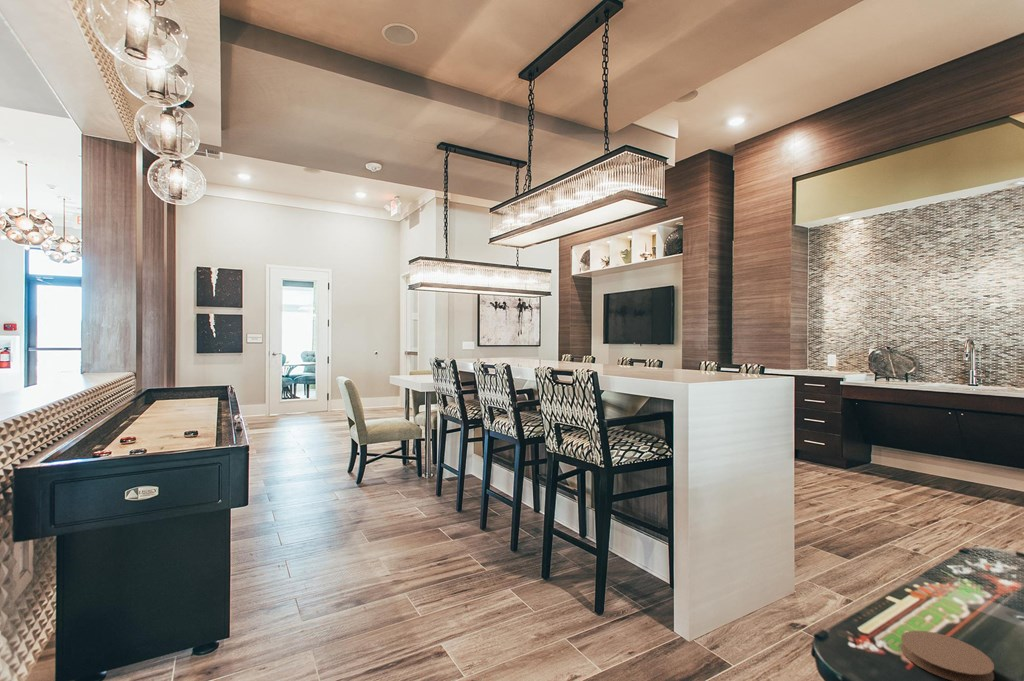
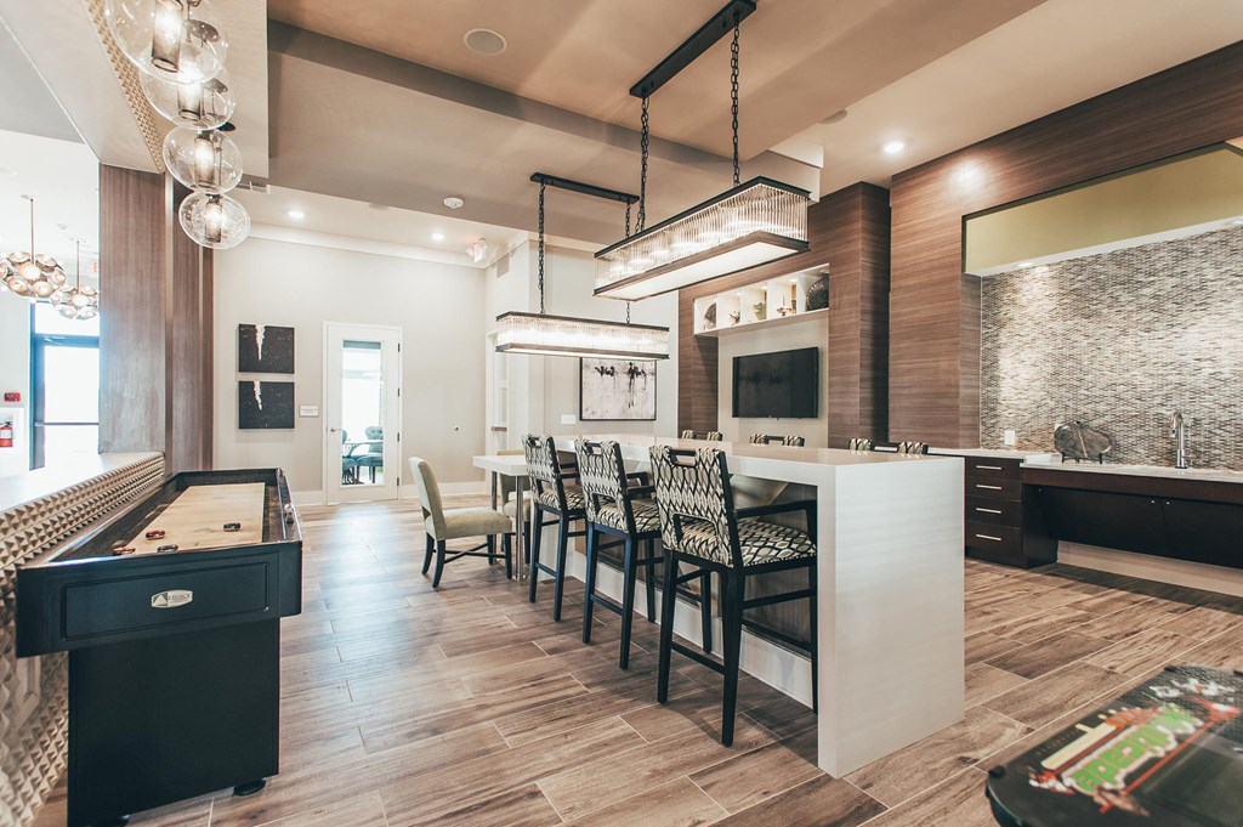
- coaster (945, 655)
